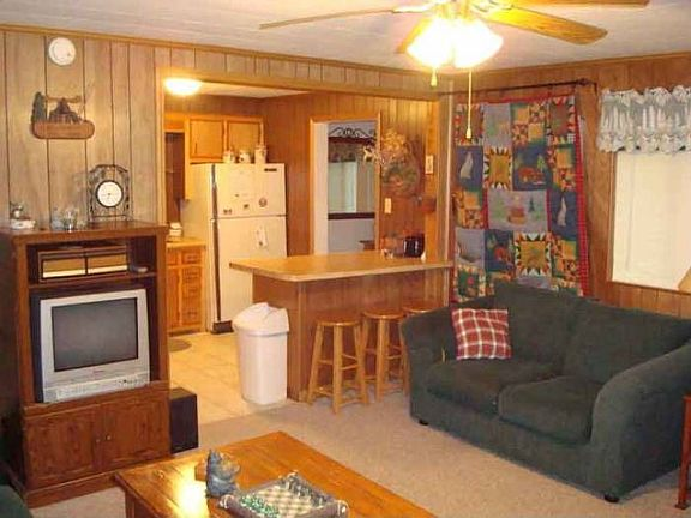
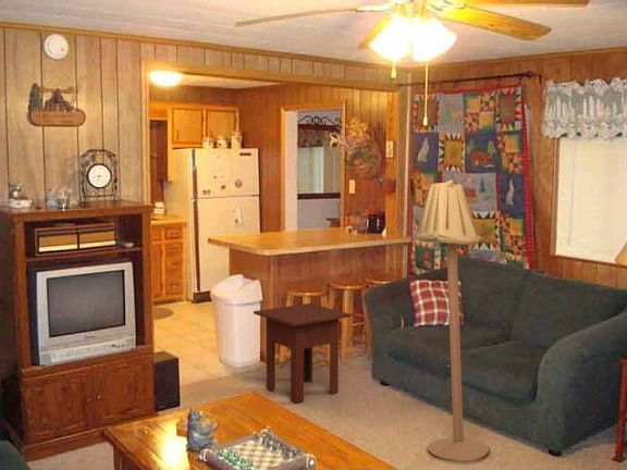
+ side table (302, 351)
+ floor lamp (450, 314)
